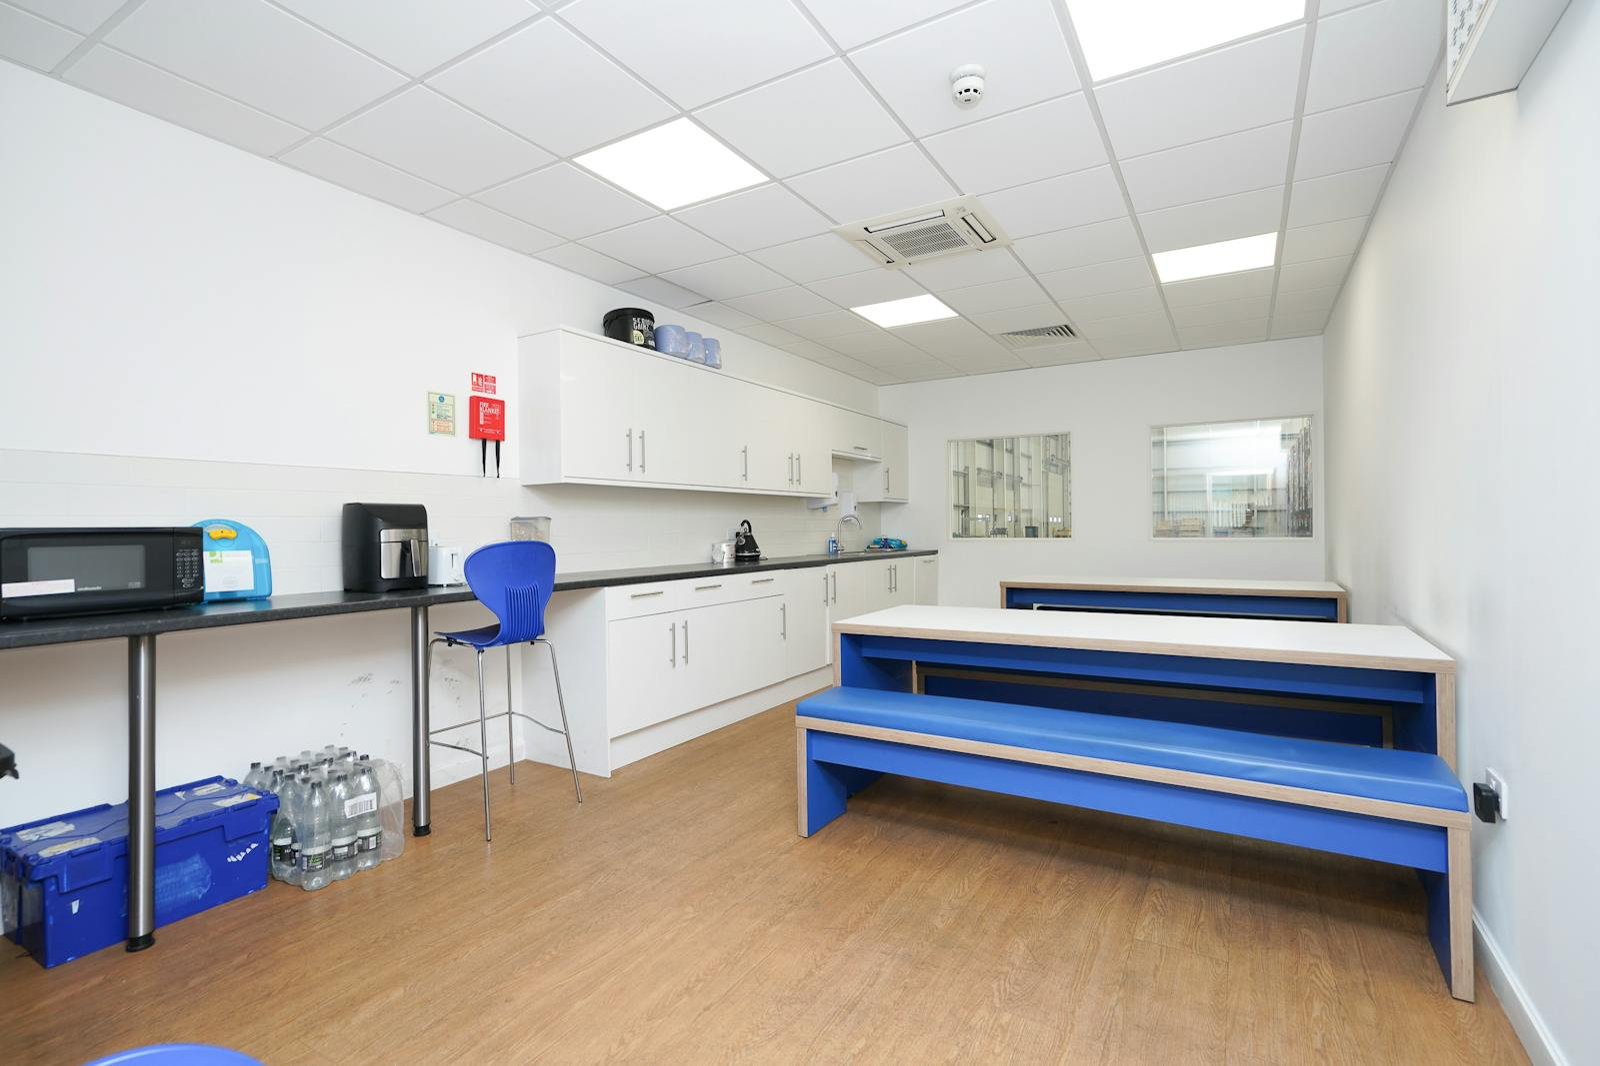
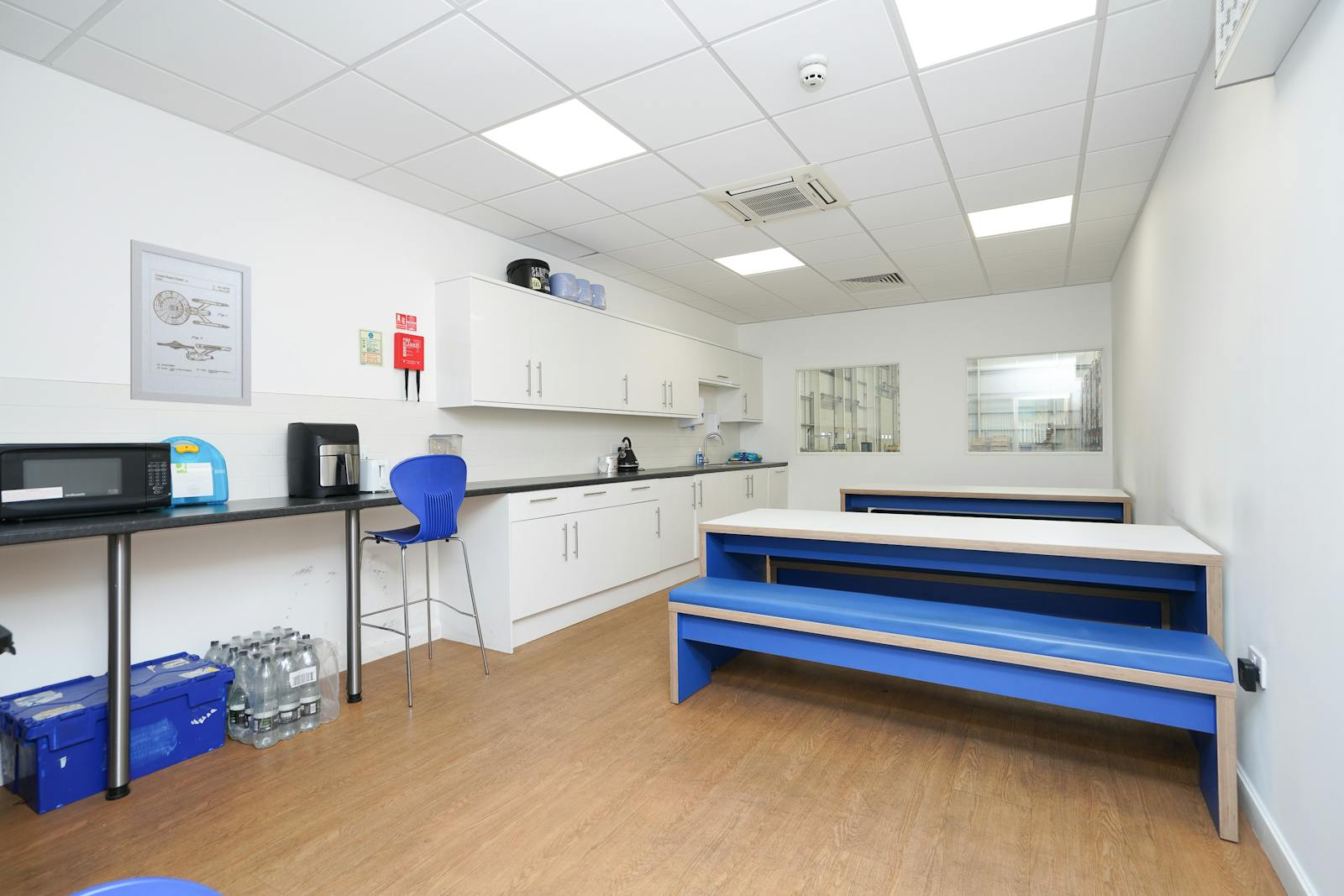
+ wall art (195, 328)
